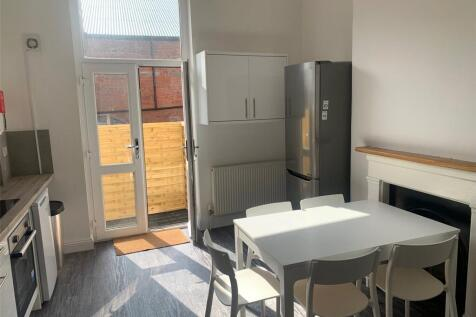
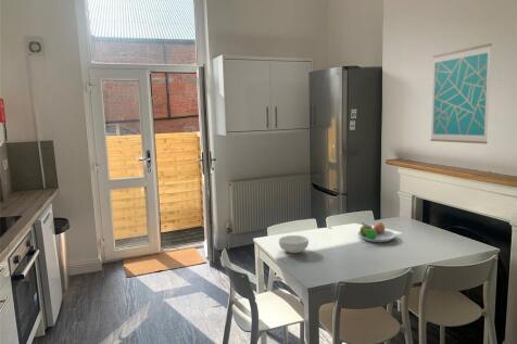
+ cereal bowl (293, 244)
+ fruit bowl (375, 230)
+ wall art (457, 97)
